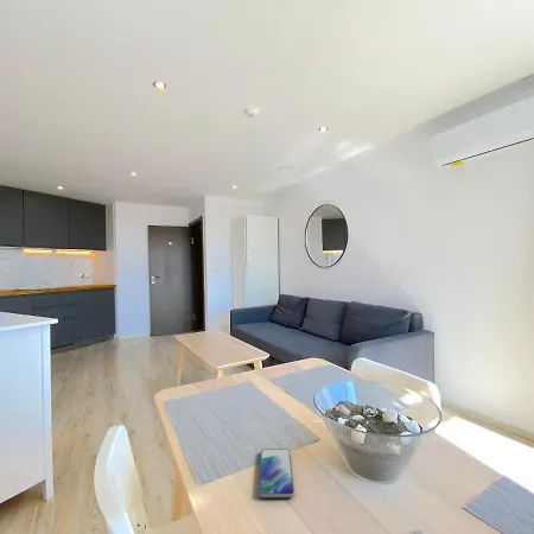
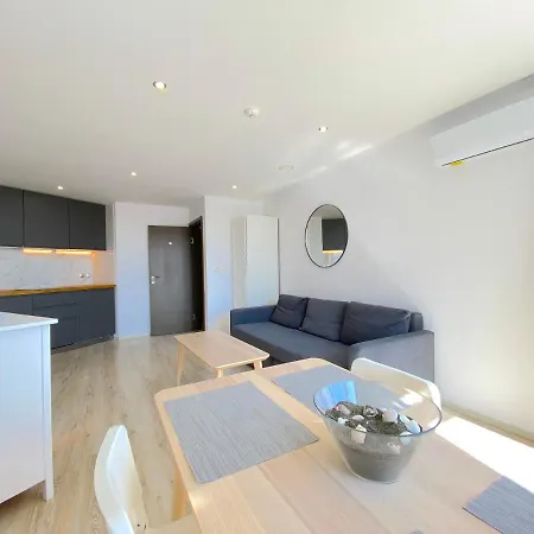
- smartphone (275, 470)
